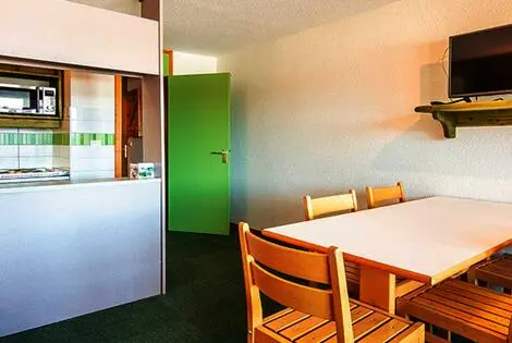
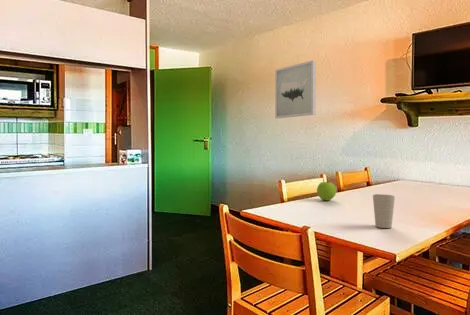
+ cup (383, 210)
+ wall art (294, 91)
+ apple (326, 191)
